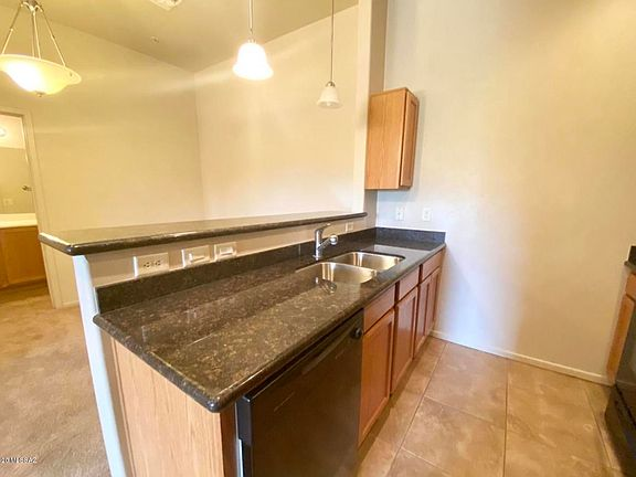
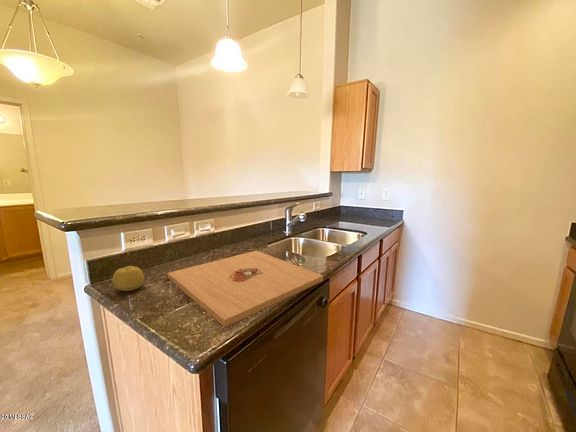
+ fruit (128, 278)
+ platter (245, 275)
